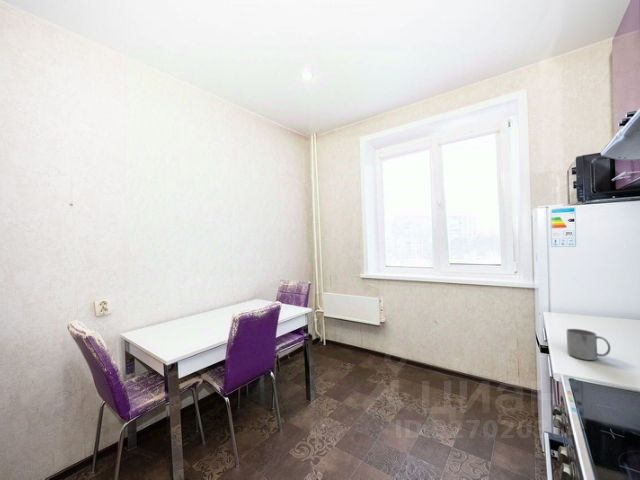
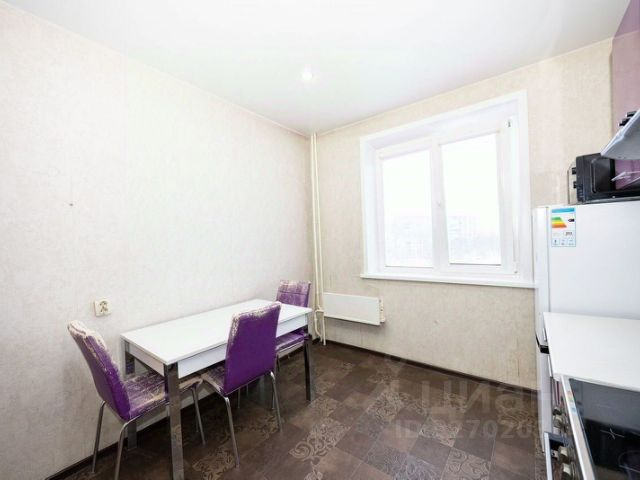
- mug (587, 344)
